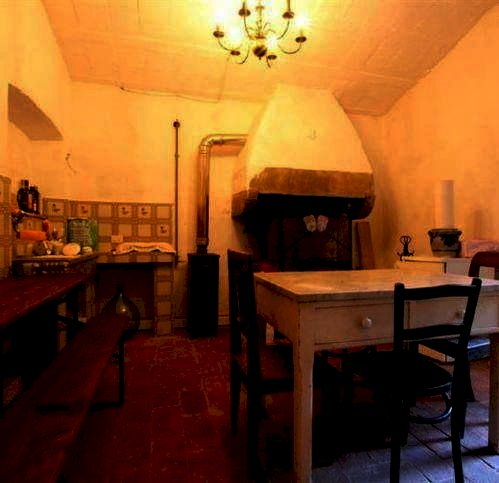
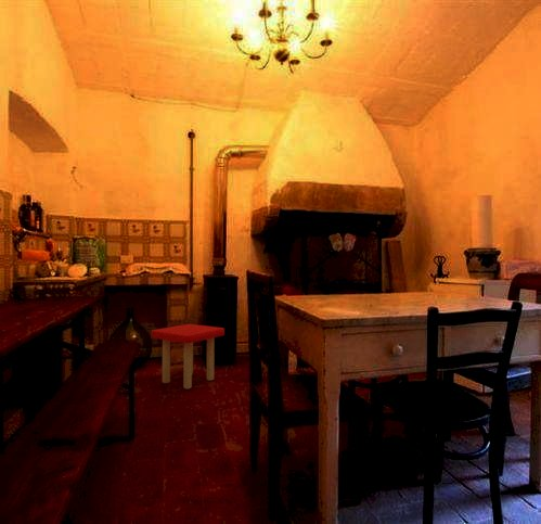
+ stool (188, 355)
